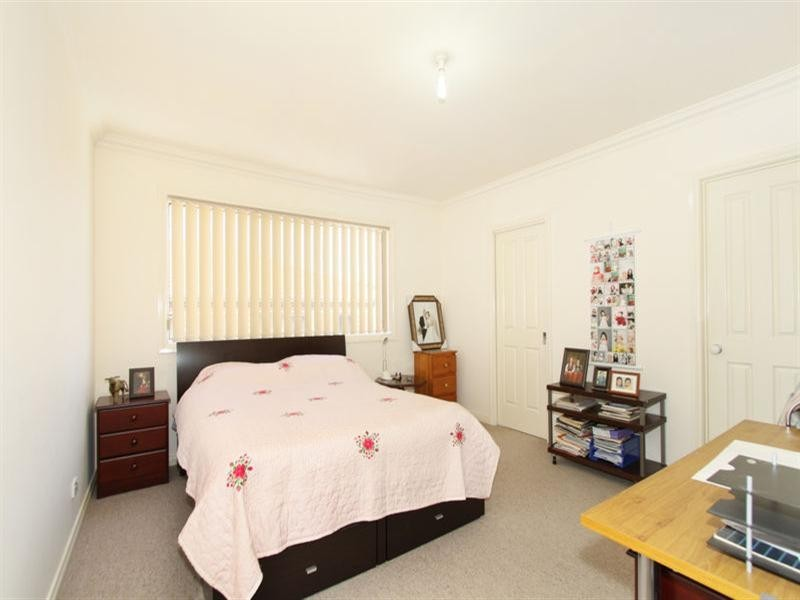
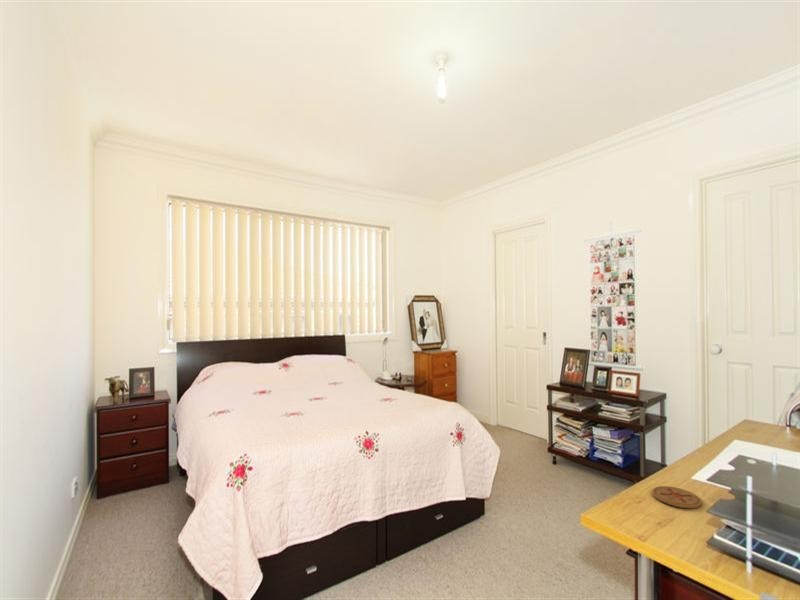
+ coaster (676, 496)
